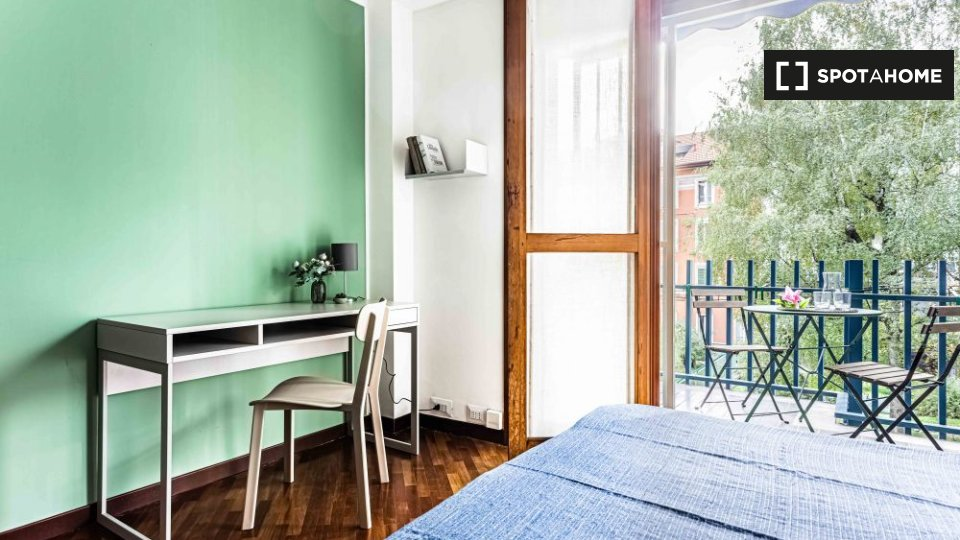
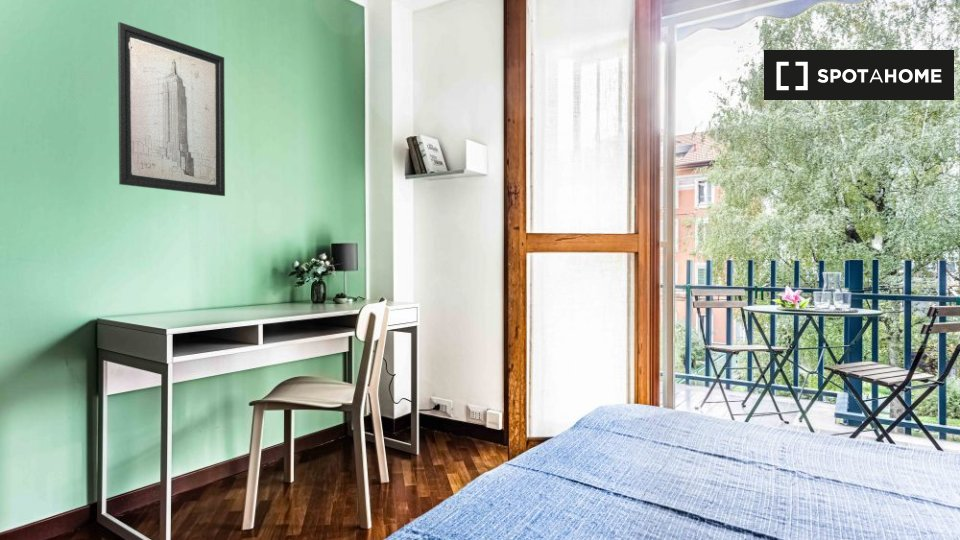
+ wall art (175, 116)
